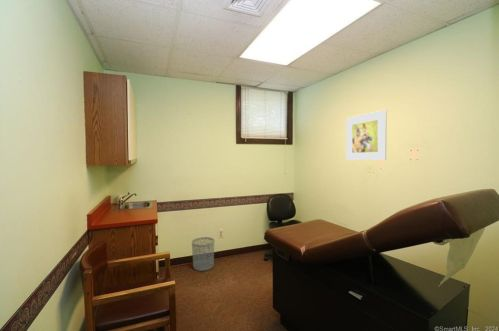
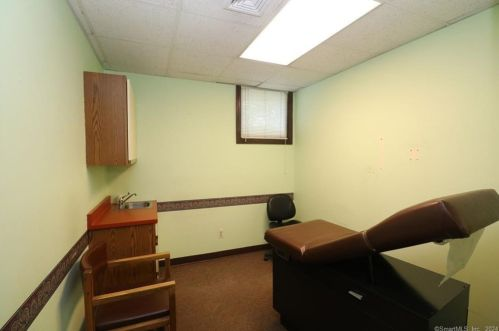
- waste bin (203, 253)
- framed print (364, 137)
